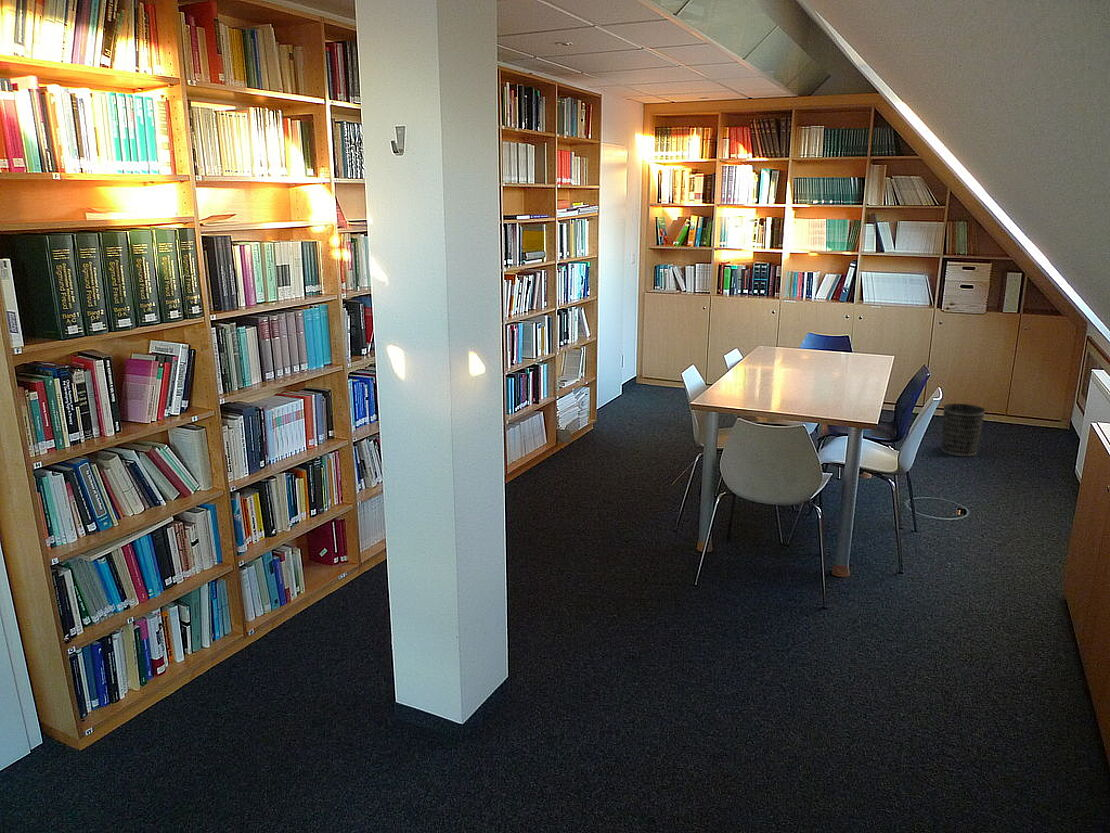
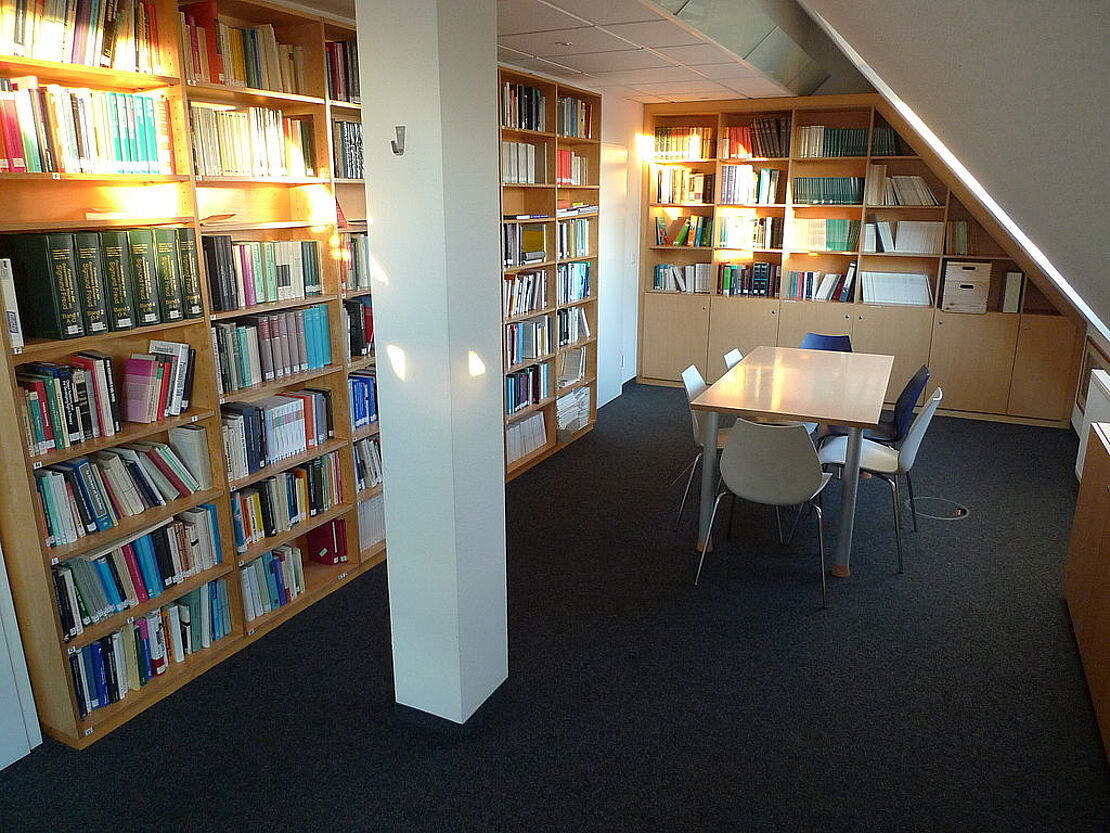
- wastebasket (961, 430)
